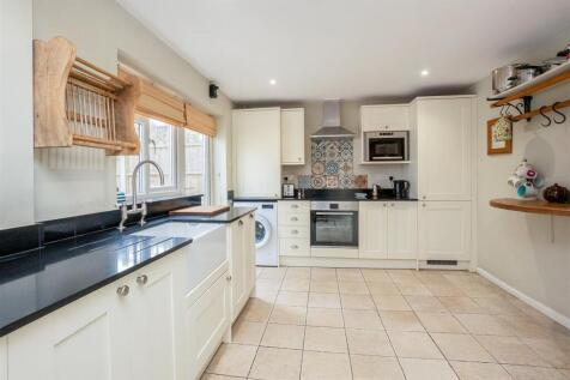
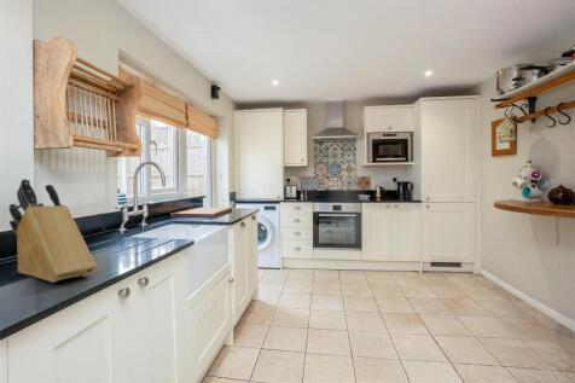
+ knife block (48, 225)
